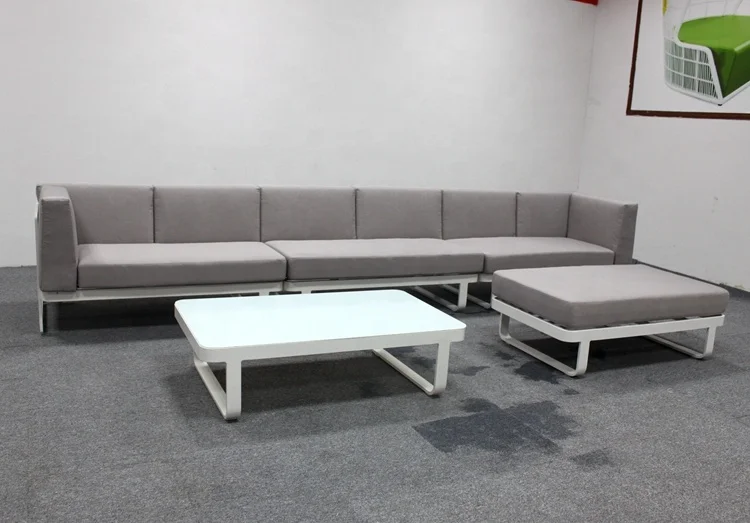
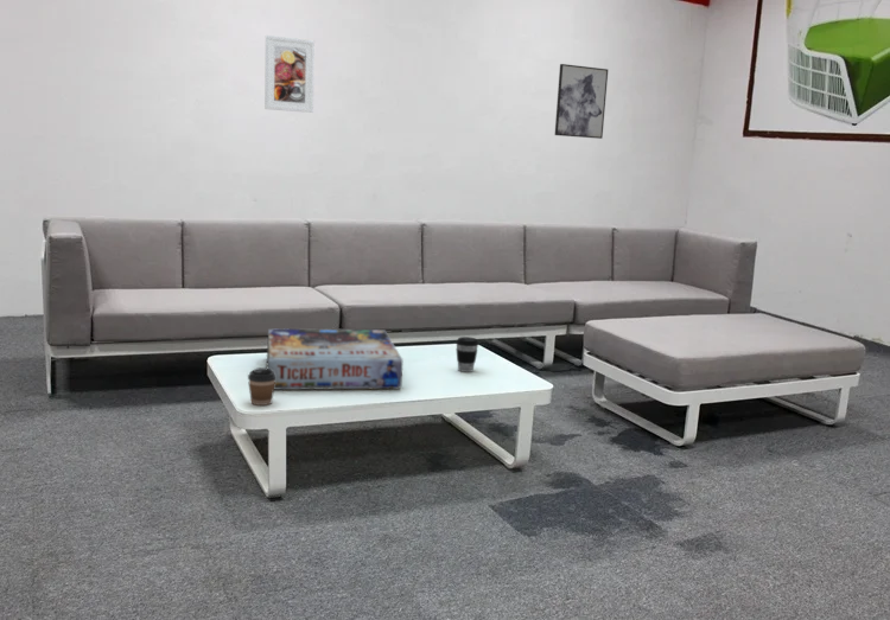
+ wall art (581, 102)
+ board game (330, 357)
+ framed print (290, 75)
+ coffee cup (466, 354)
+ coffee cup (261, 384)
